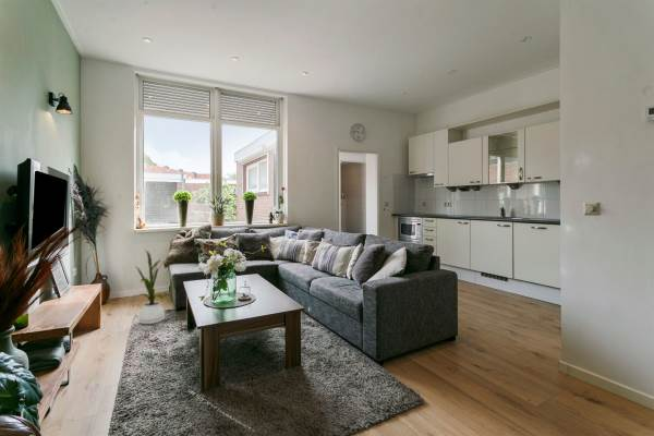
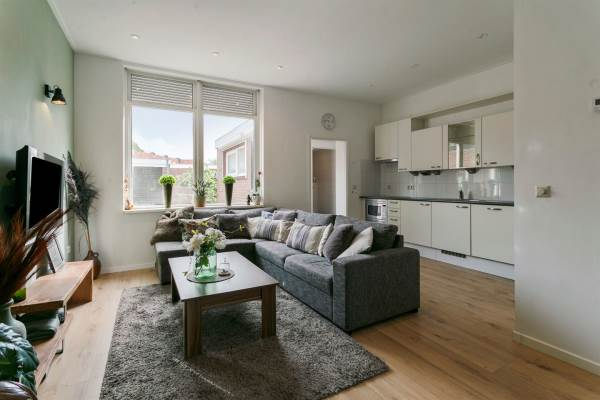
- house plant (152, 286)
